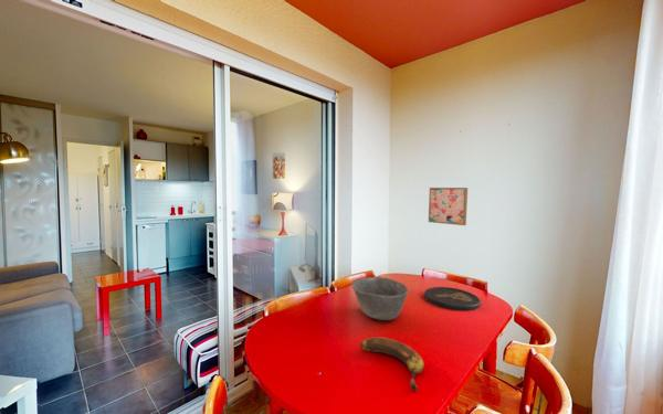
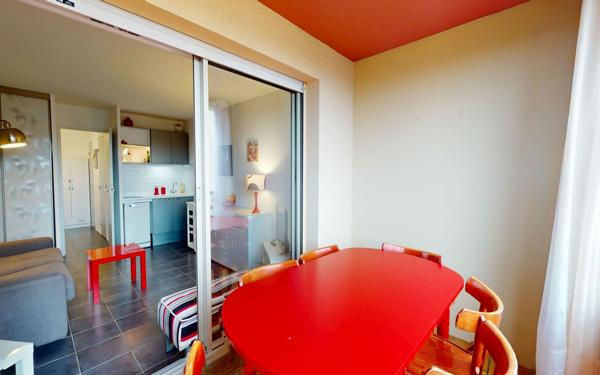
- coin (451, 297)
- bowl (378, 300)
- banana (393, 355)
- wall art (446, 205)
